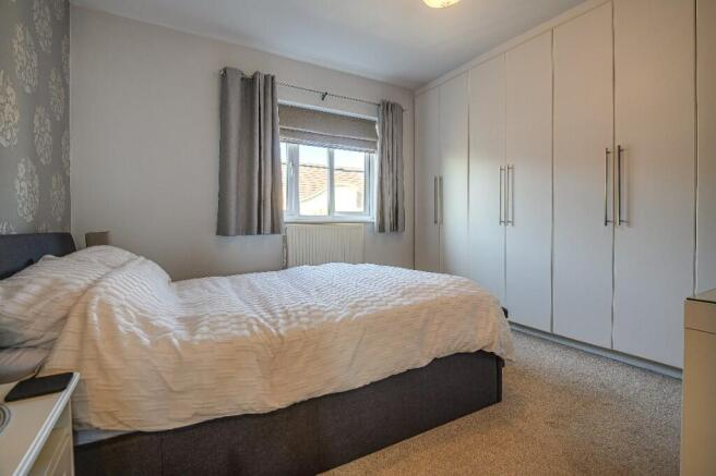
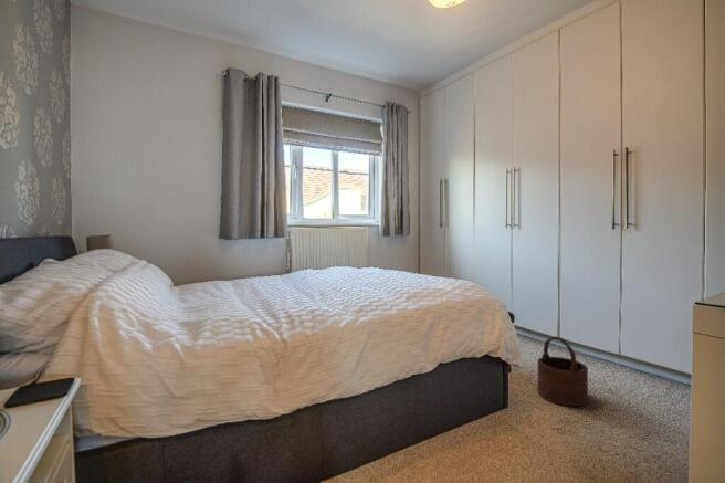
+ wooden bucket (561, 366)
